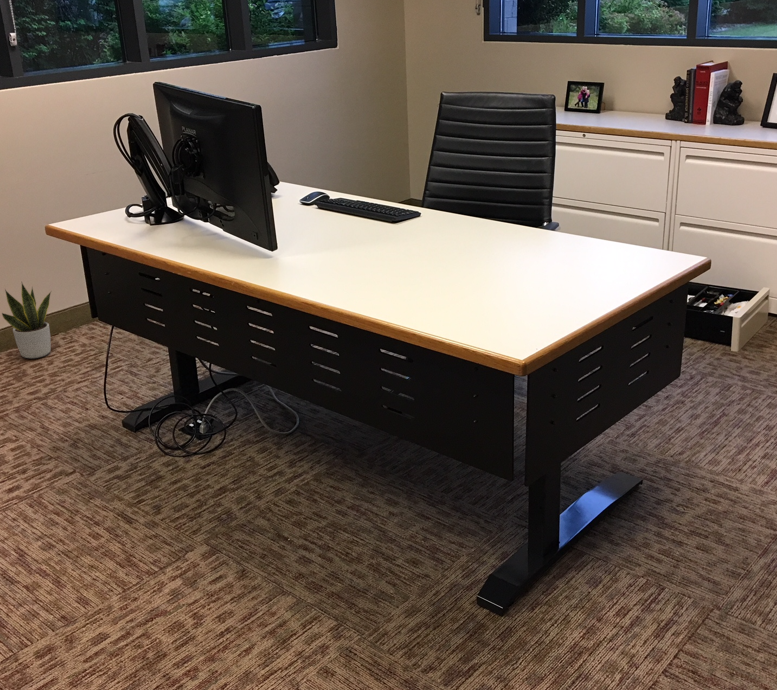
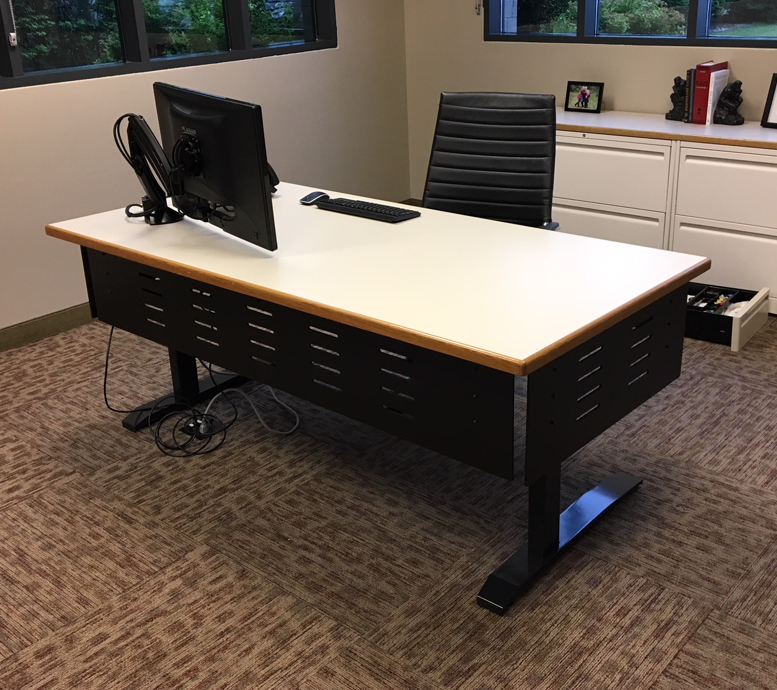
- potted plant (30, 317)
